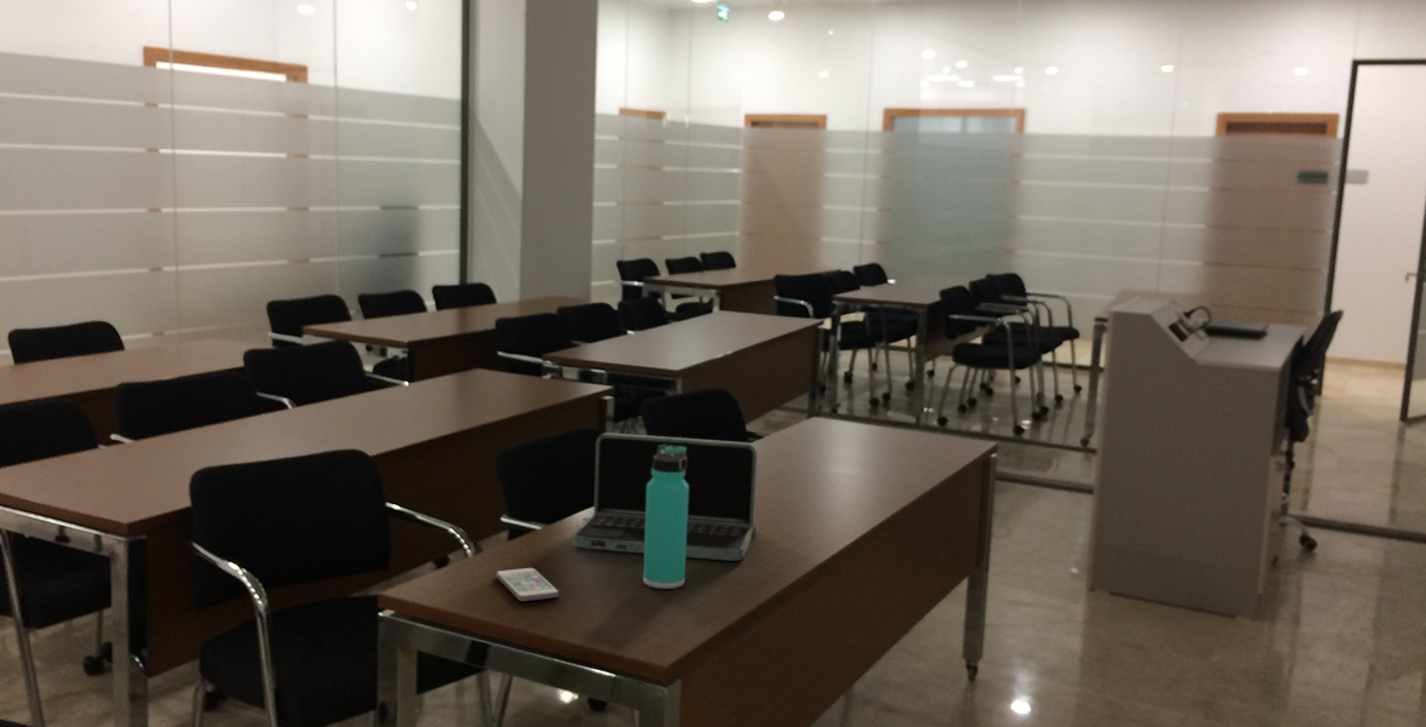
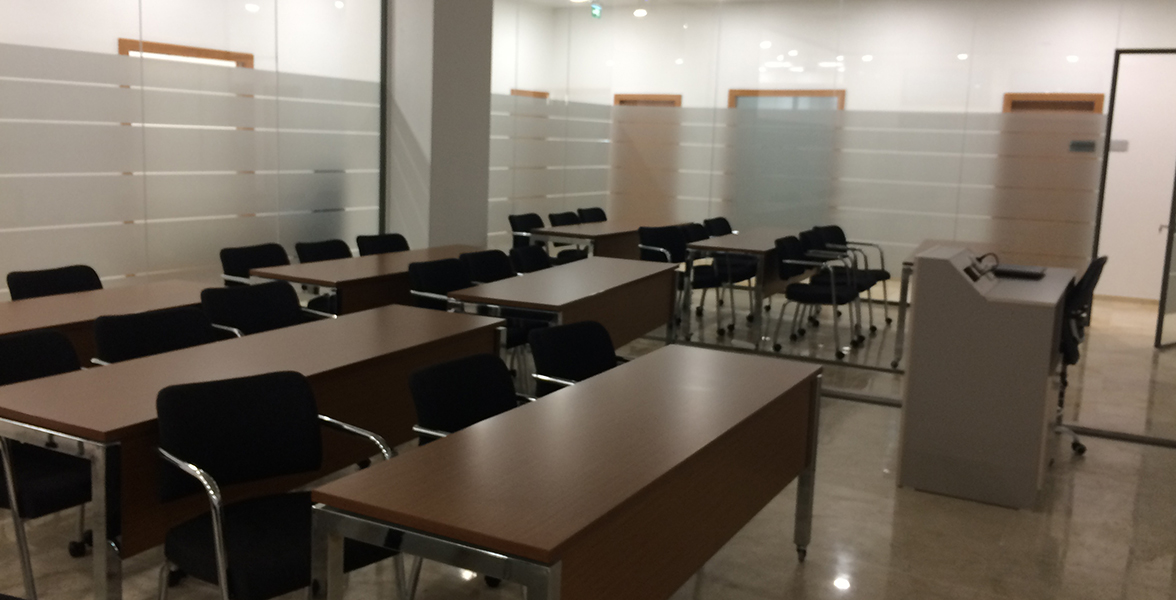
- thermos bottle (666, 514)
- smartphone (526, 583)
- laptop (650, 480)
